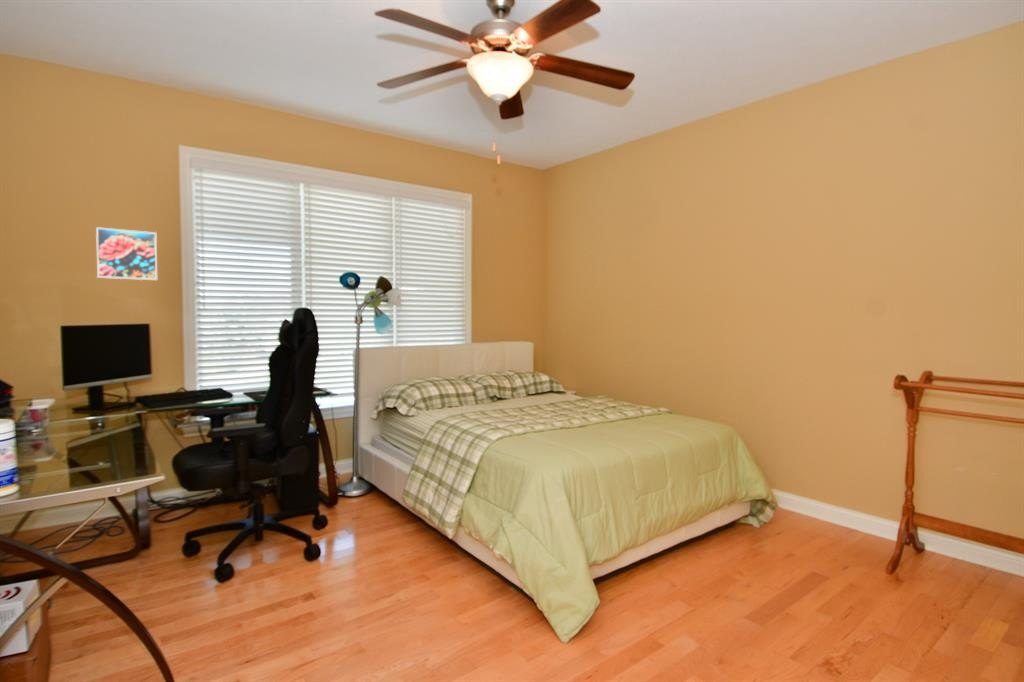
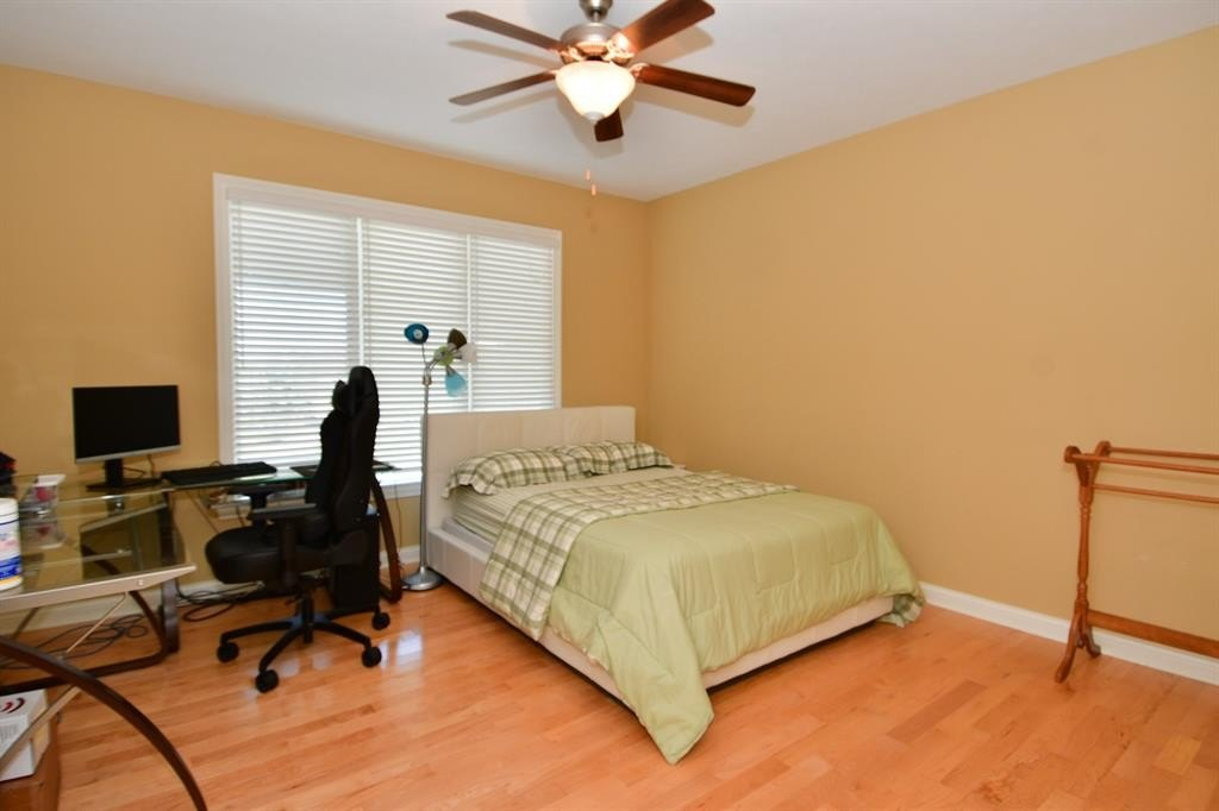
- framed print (127, 254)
